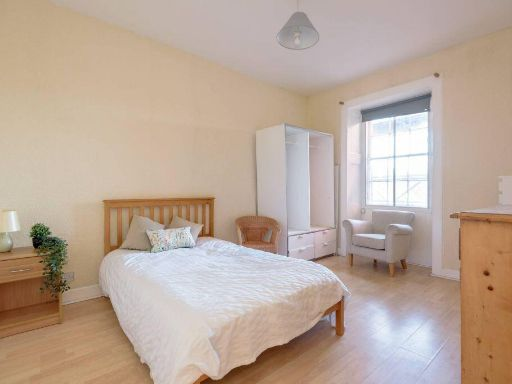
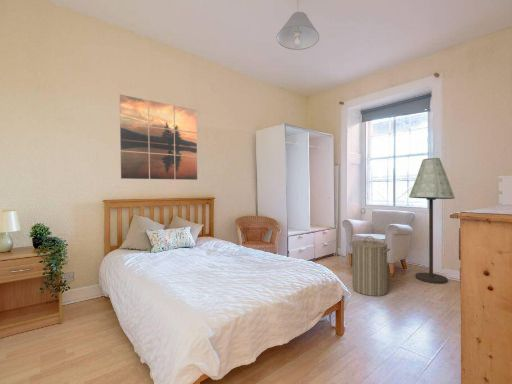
+ wall art (161, 141)
+ laundry hamper (369, 262)
+ floor lamp (431, 218)
